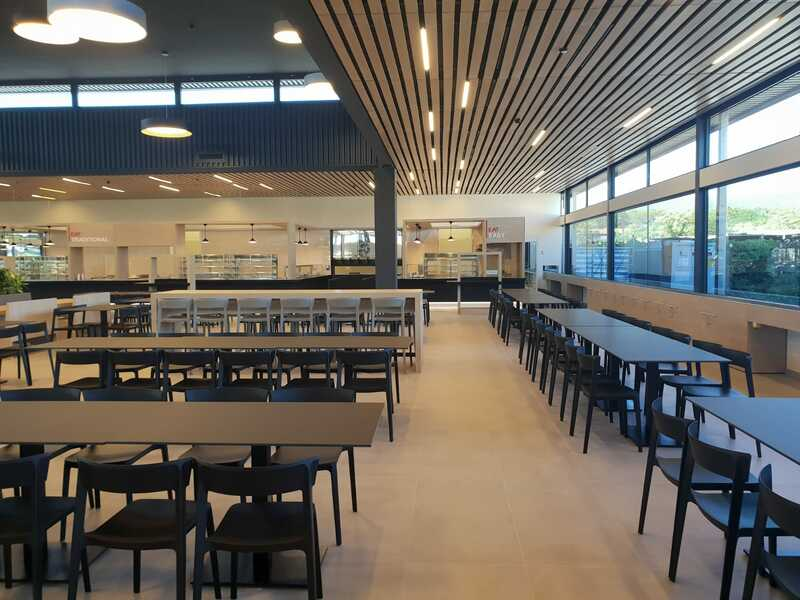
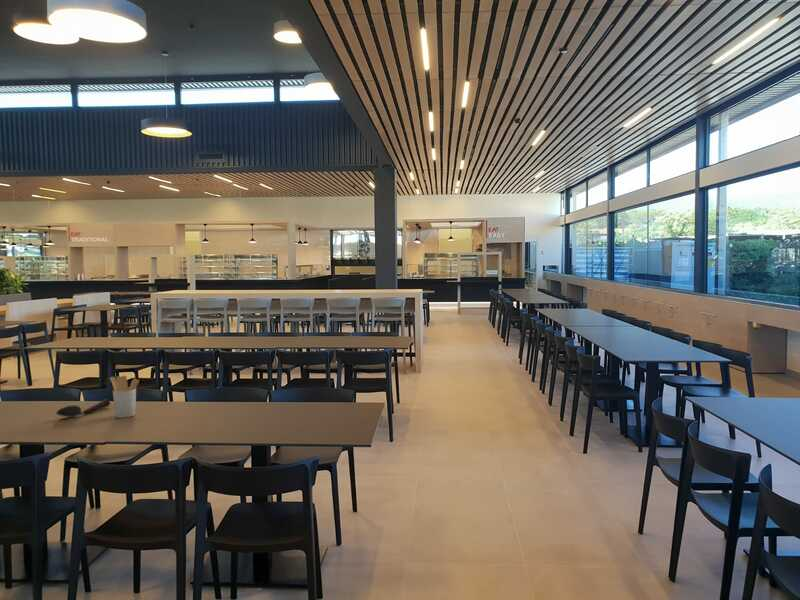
+ spoon (86, 409)
+ utensil holder (122, 395)
